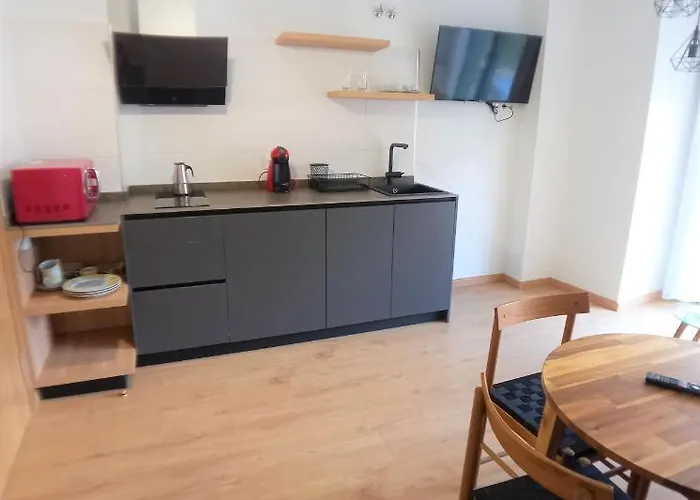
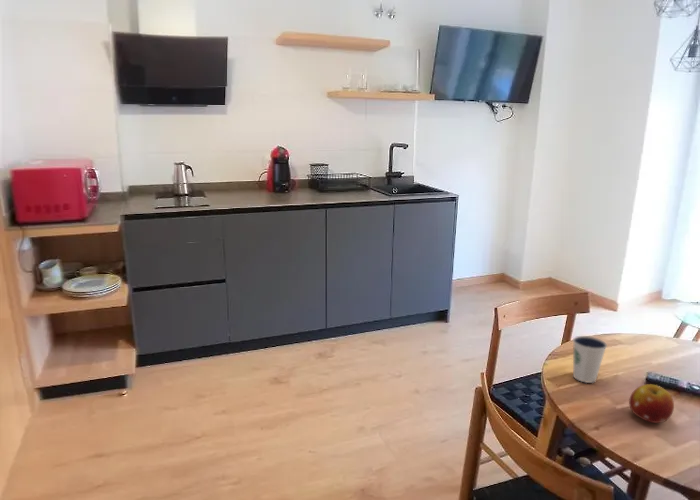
+ dixie cup (587, 360)
+ fruit (651, 403)
